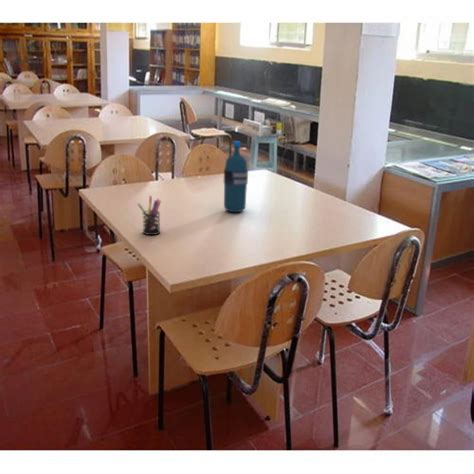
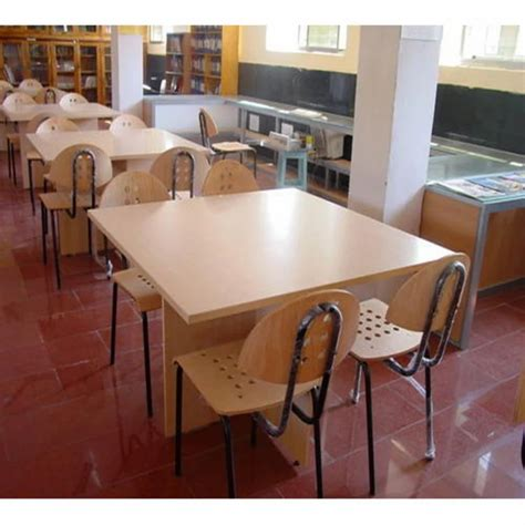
- pen holder (149, 215)
- water bottle (235, 176)
